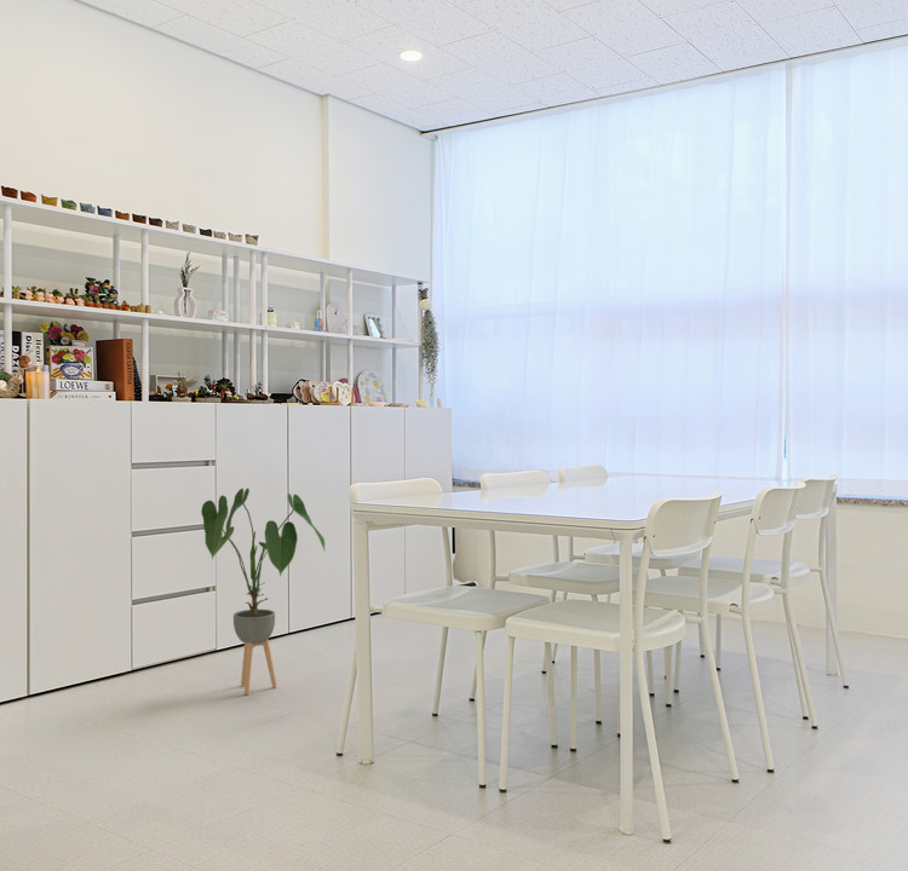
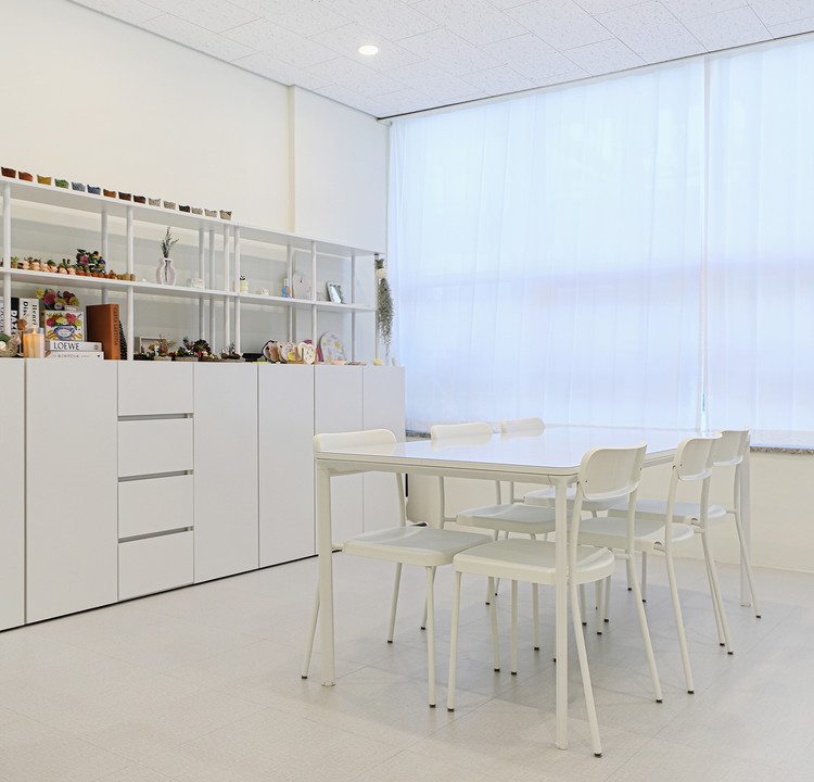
- house plant (260, 588)
